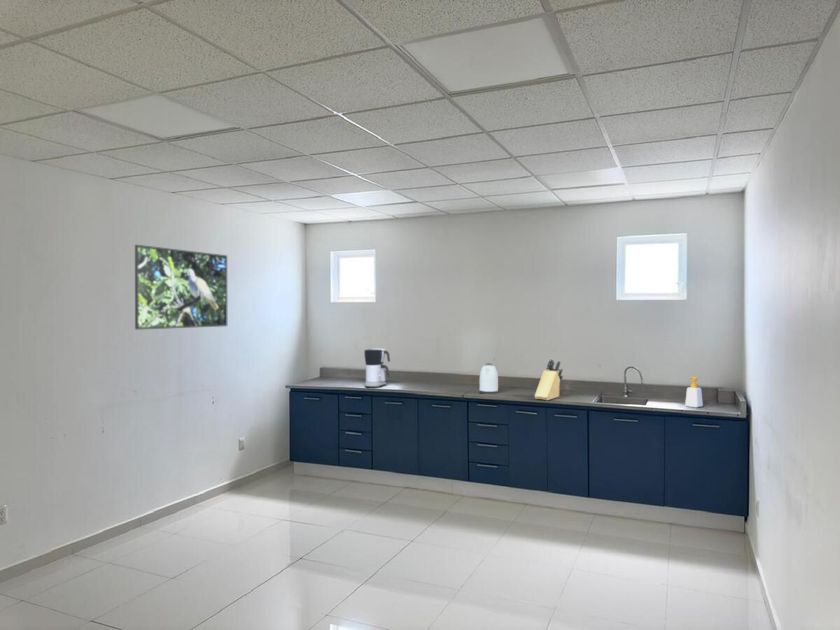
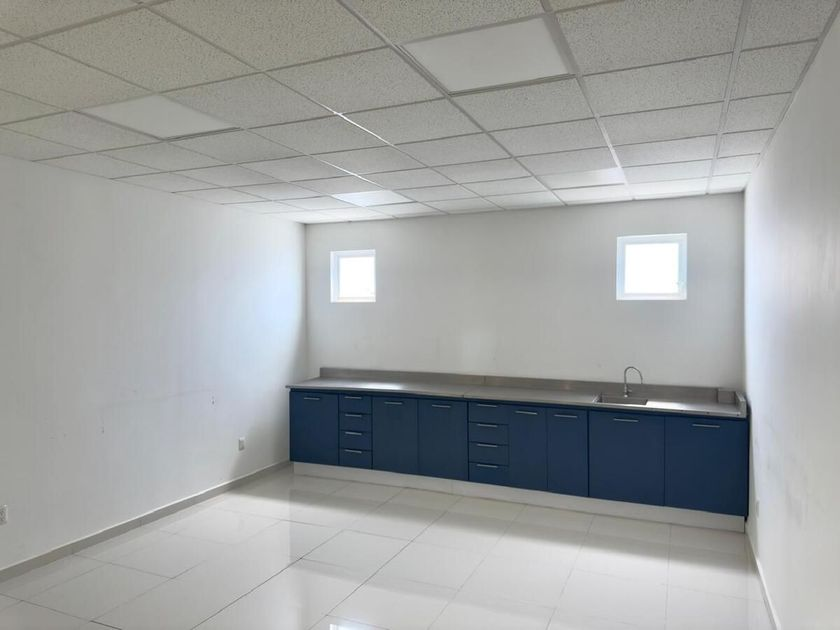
- knife block (549, 378)
- coffee maker (377, 367)
- kettle (489, 377)
- soap bottle (692, 391)
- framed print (185, 289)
